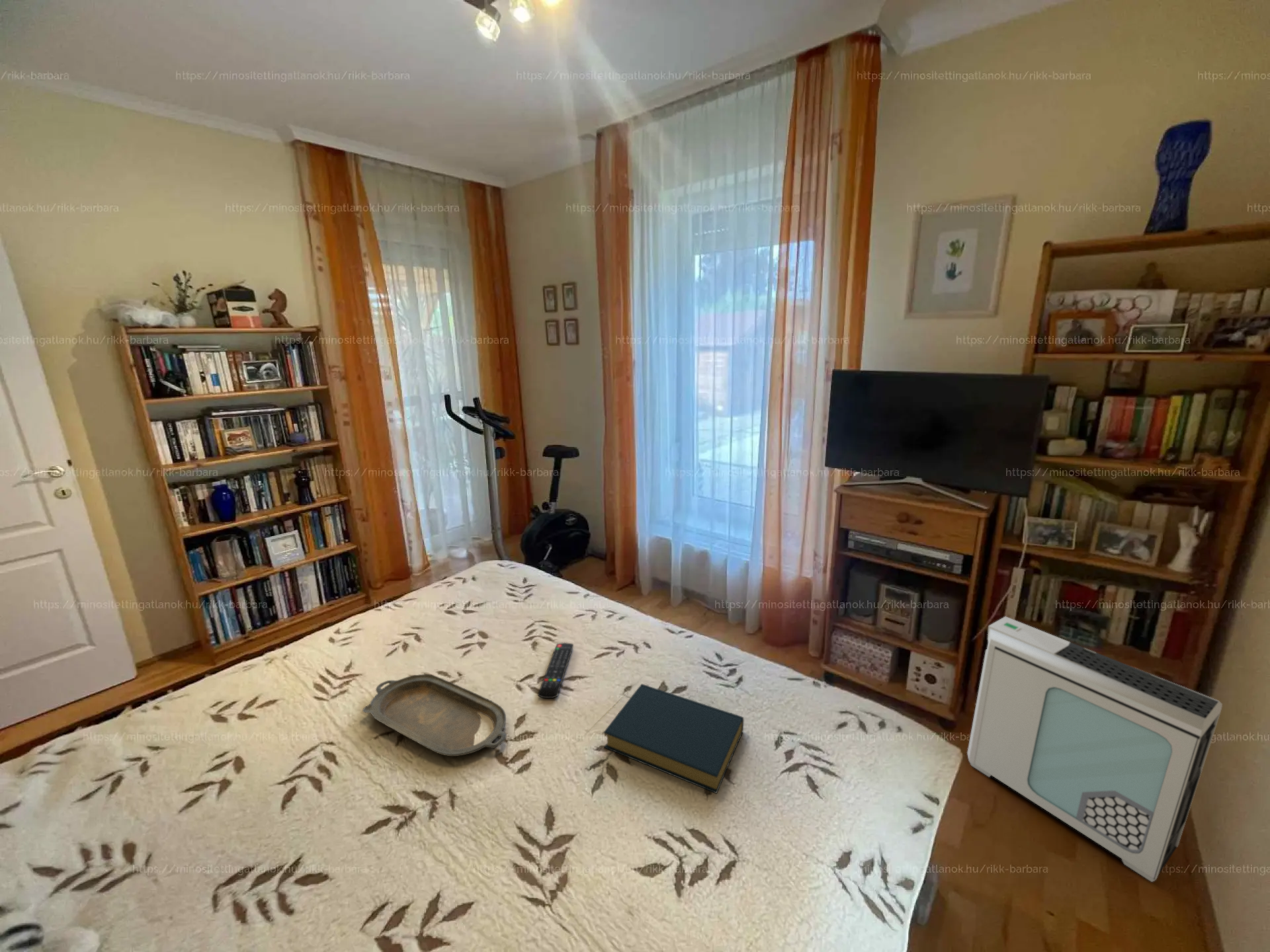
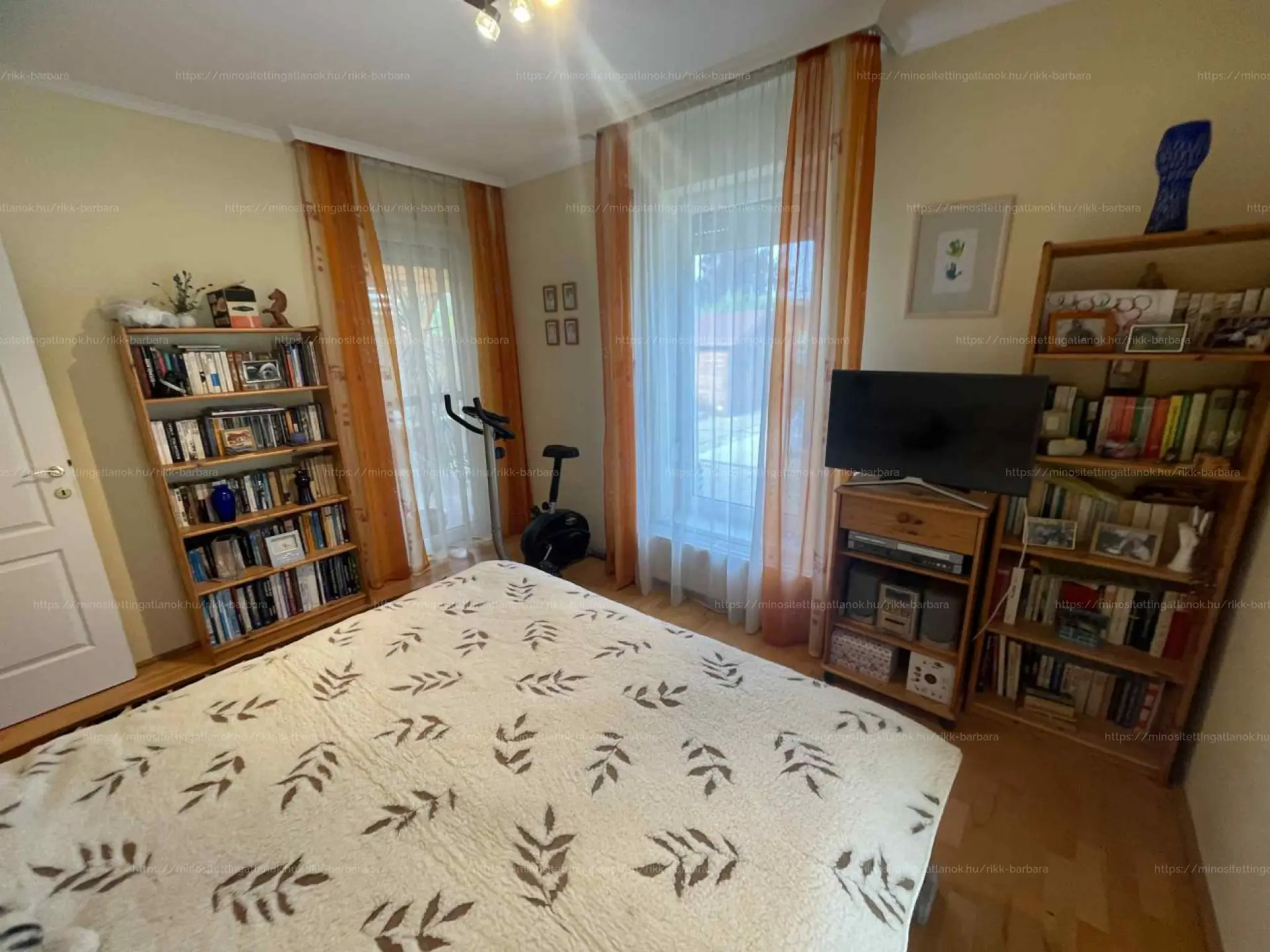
- hardback book (675, 731)
- air purifier (1078, 735)
- serving tray (437, 714)
- remote control (557, 668)
